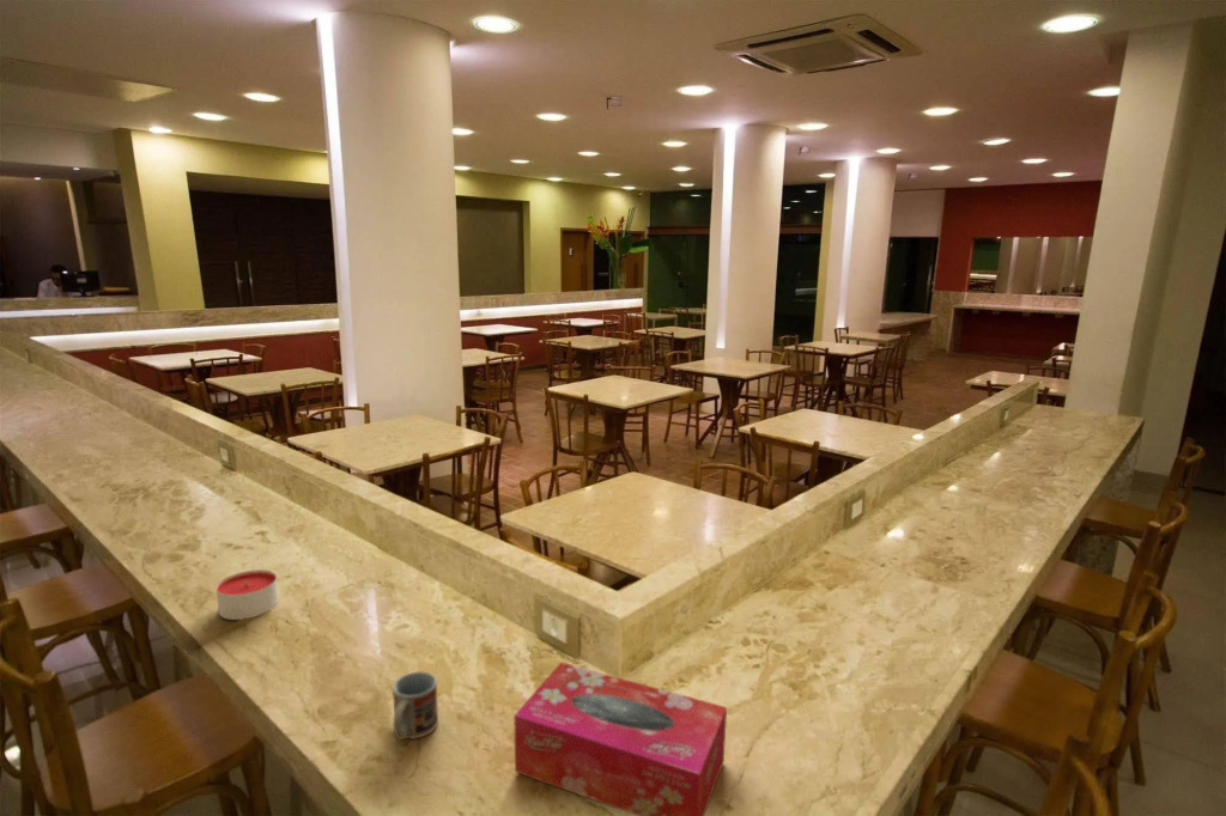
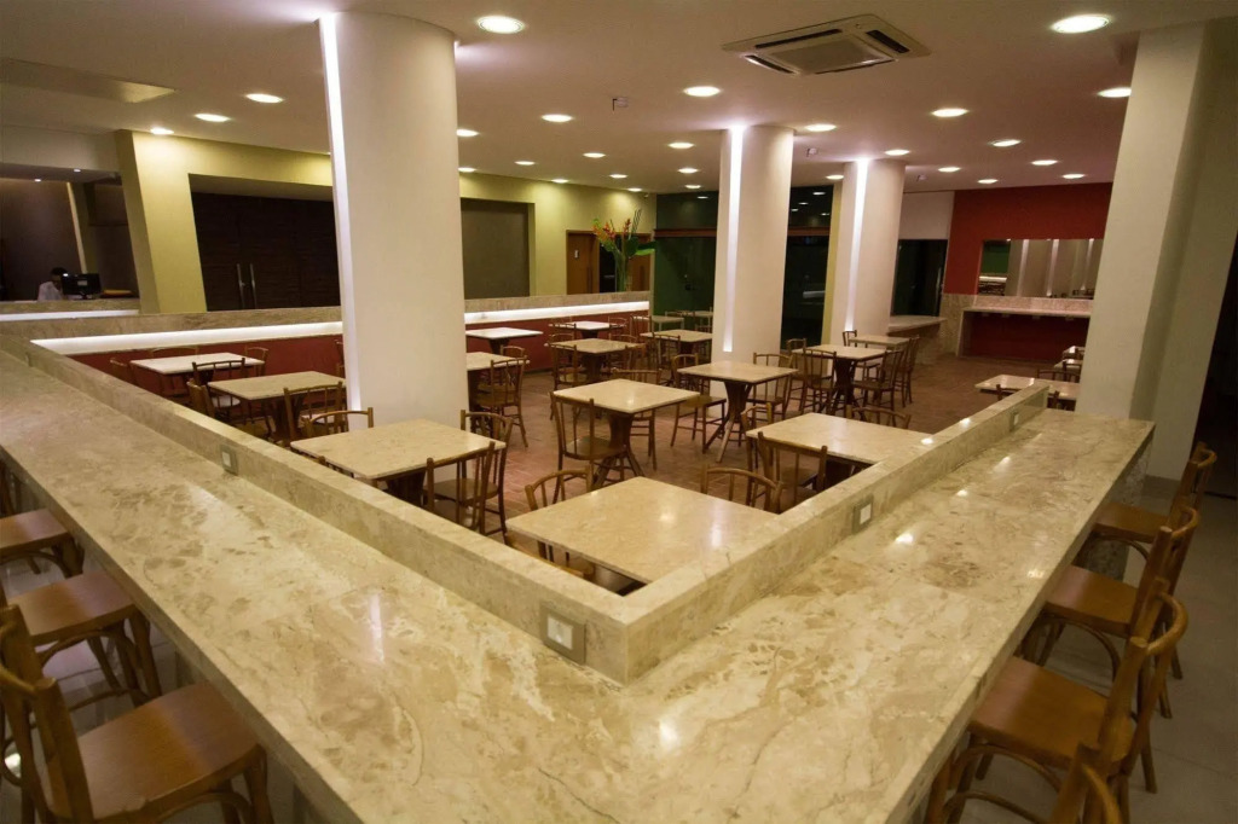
- cup (412, 708)
- tissue box (620, 739)
- candle (248, 592)
